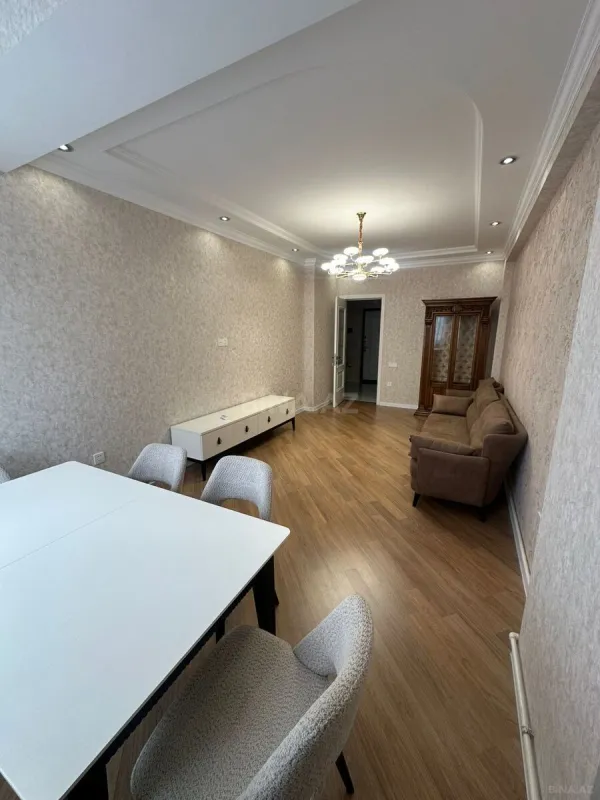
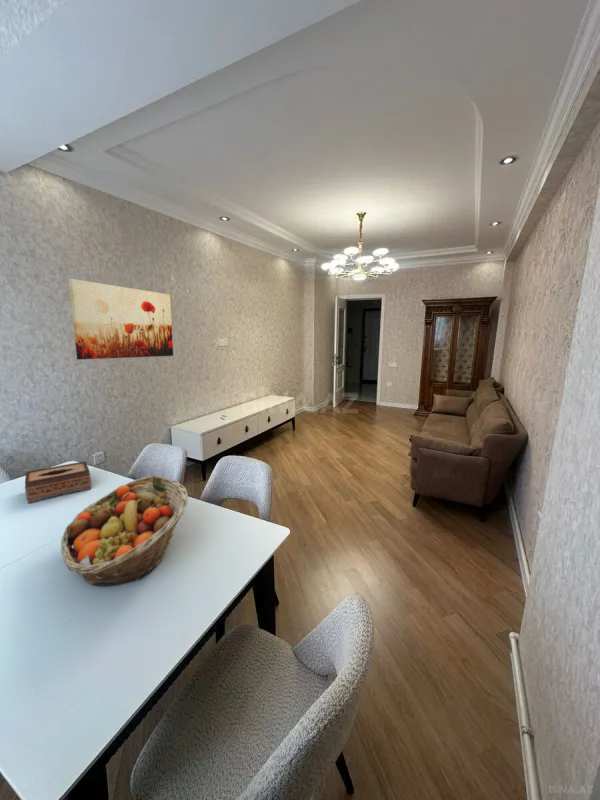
+ fruit basket (128, 524)
+ wall art (128, 323)
+ tissue box (59, 480)
